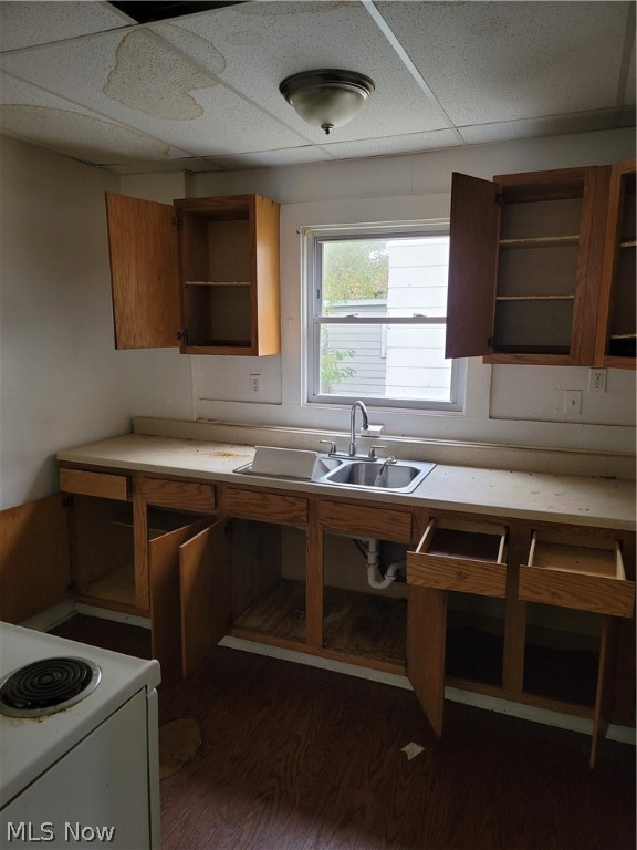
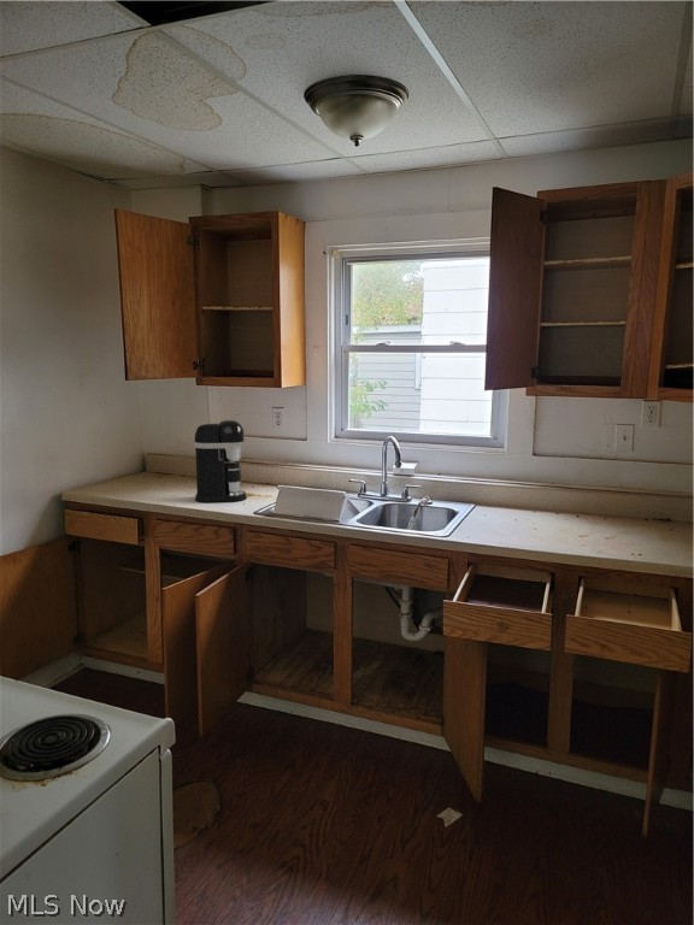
+ coffee maker (219, 459)
